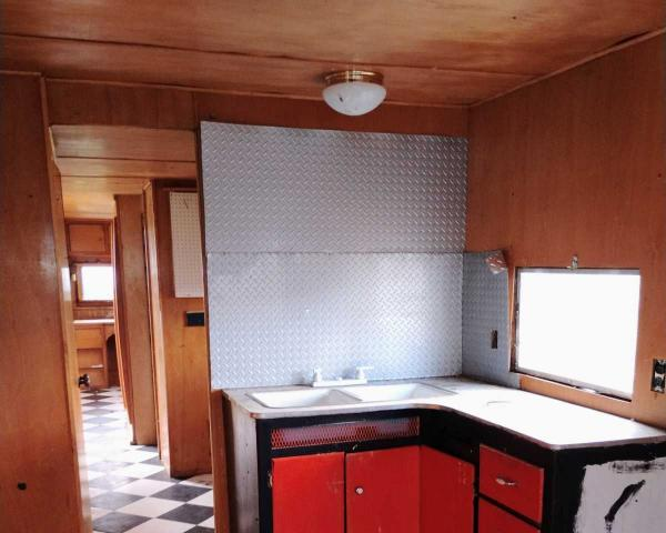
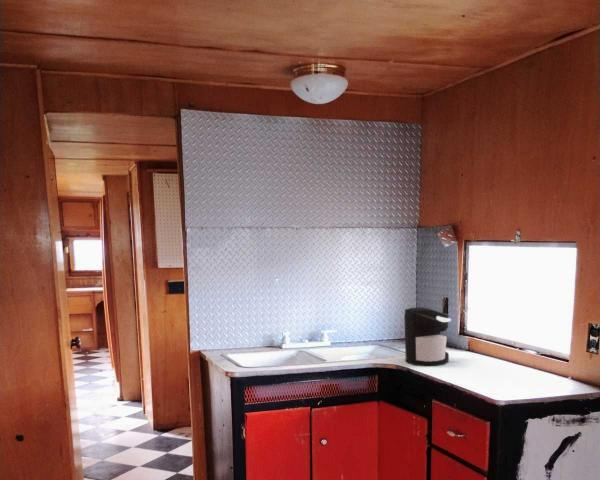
+ coffee maker (428, 334)
